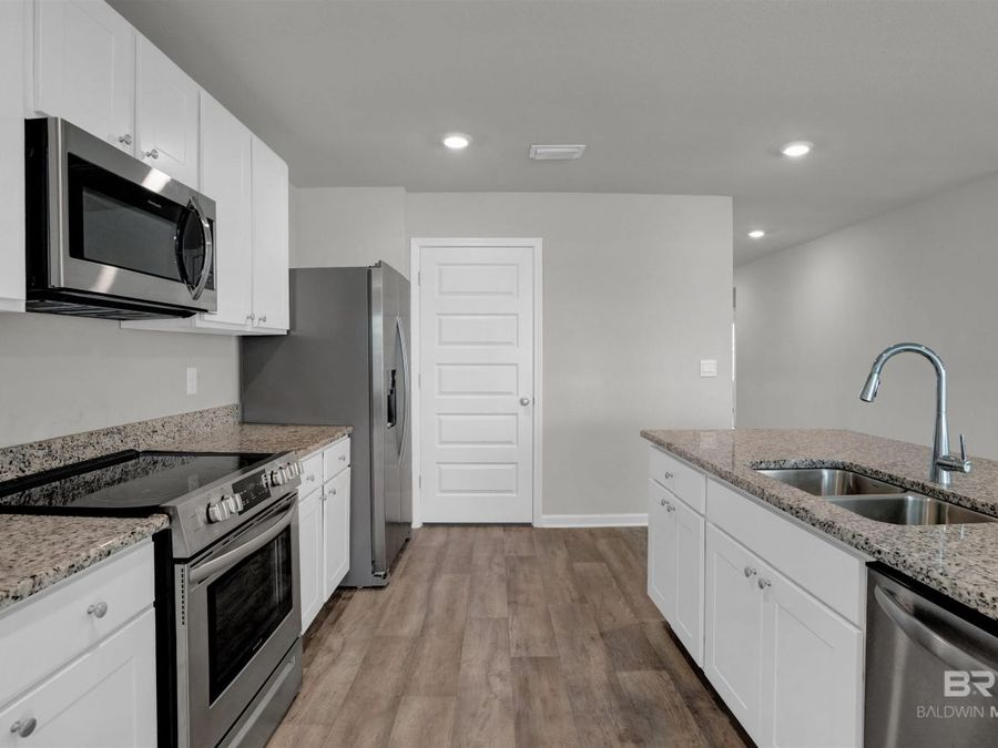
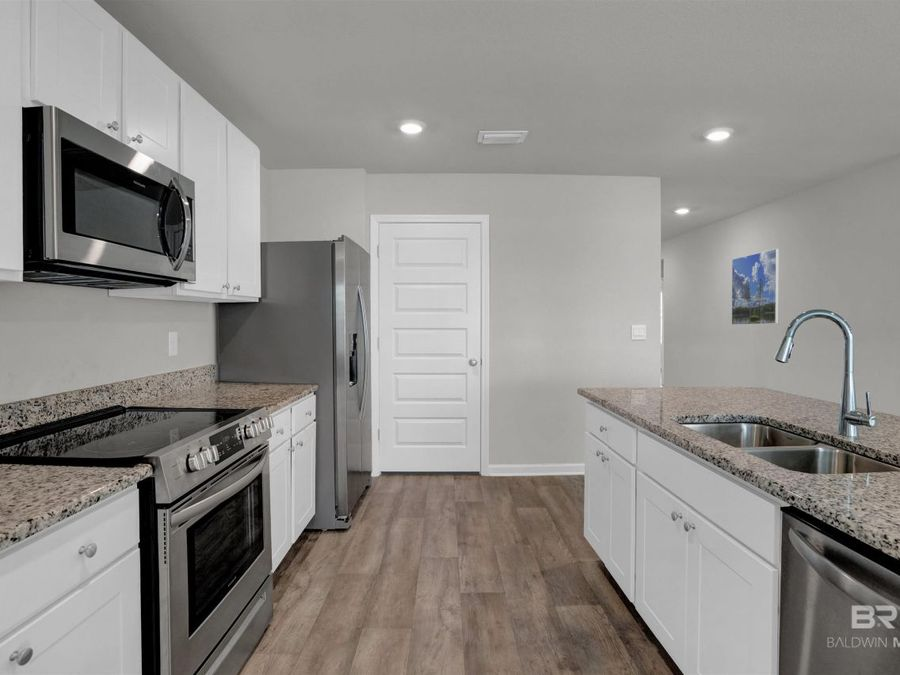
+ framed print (753, 289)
